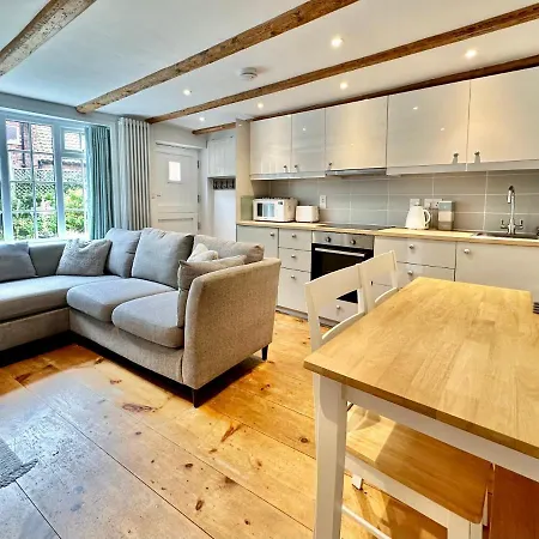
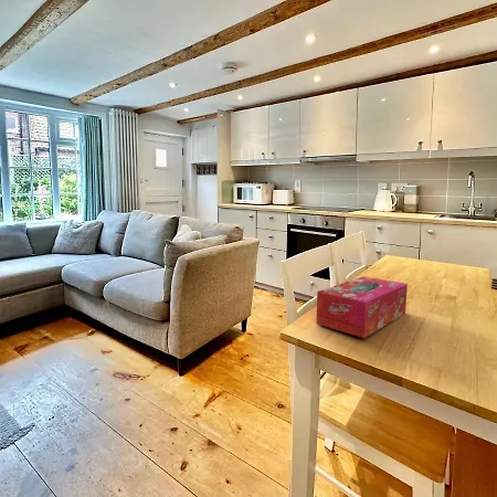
+ tissue box (363, 303)
